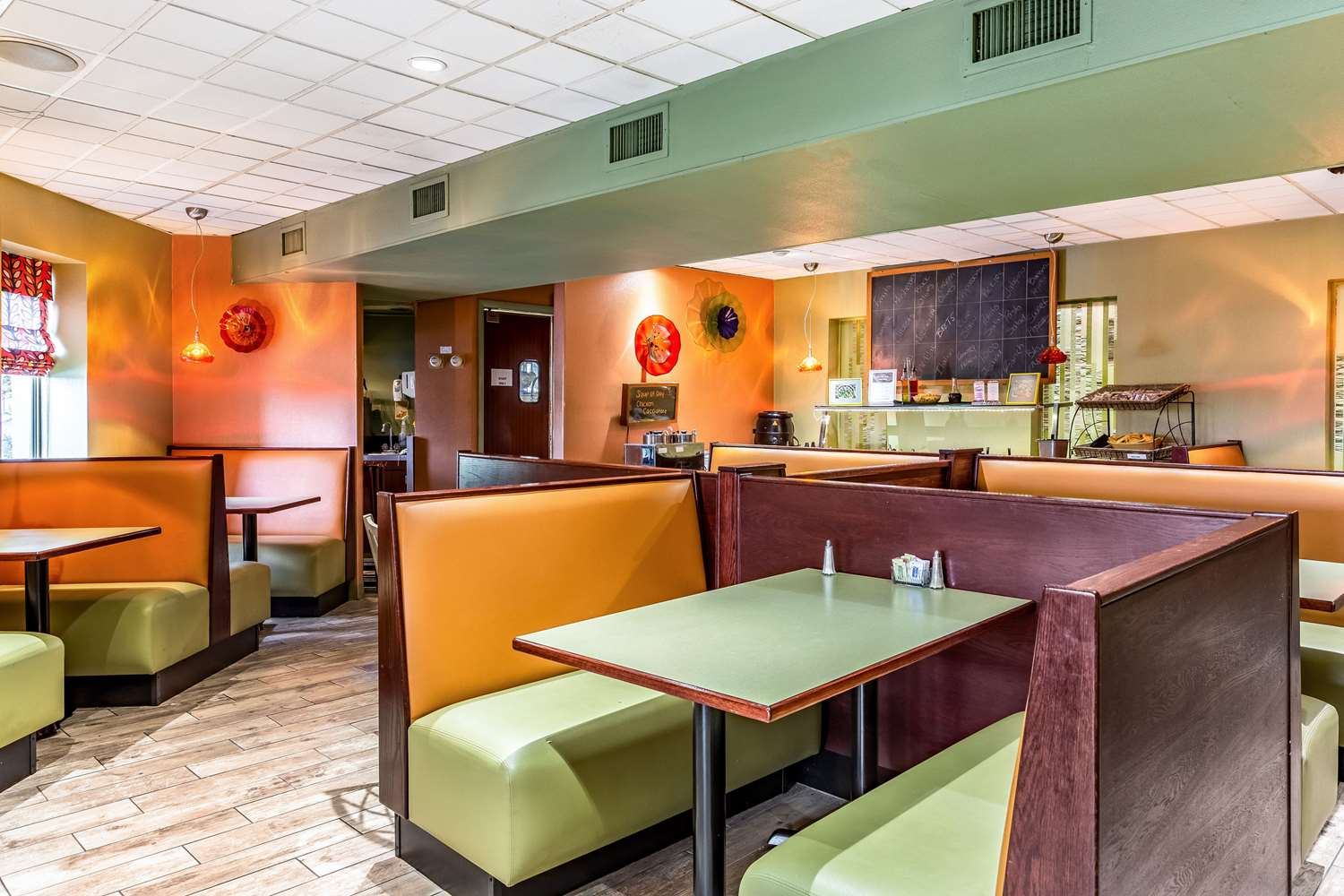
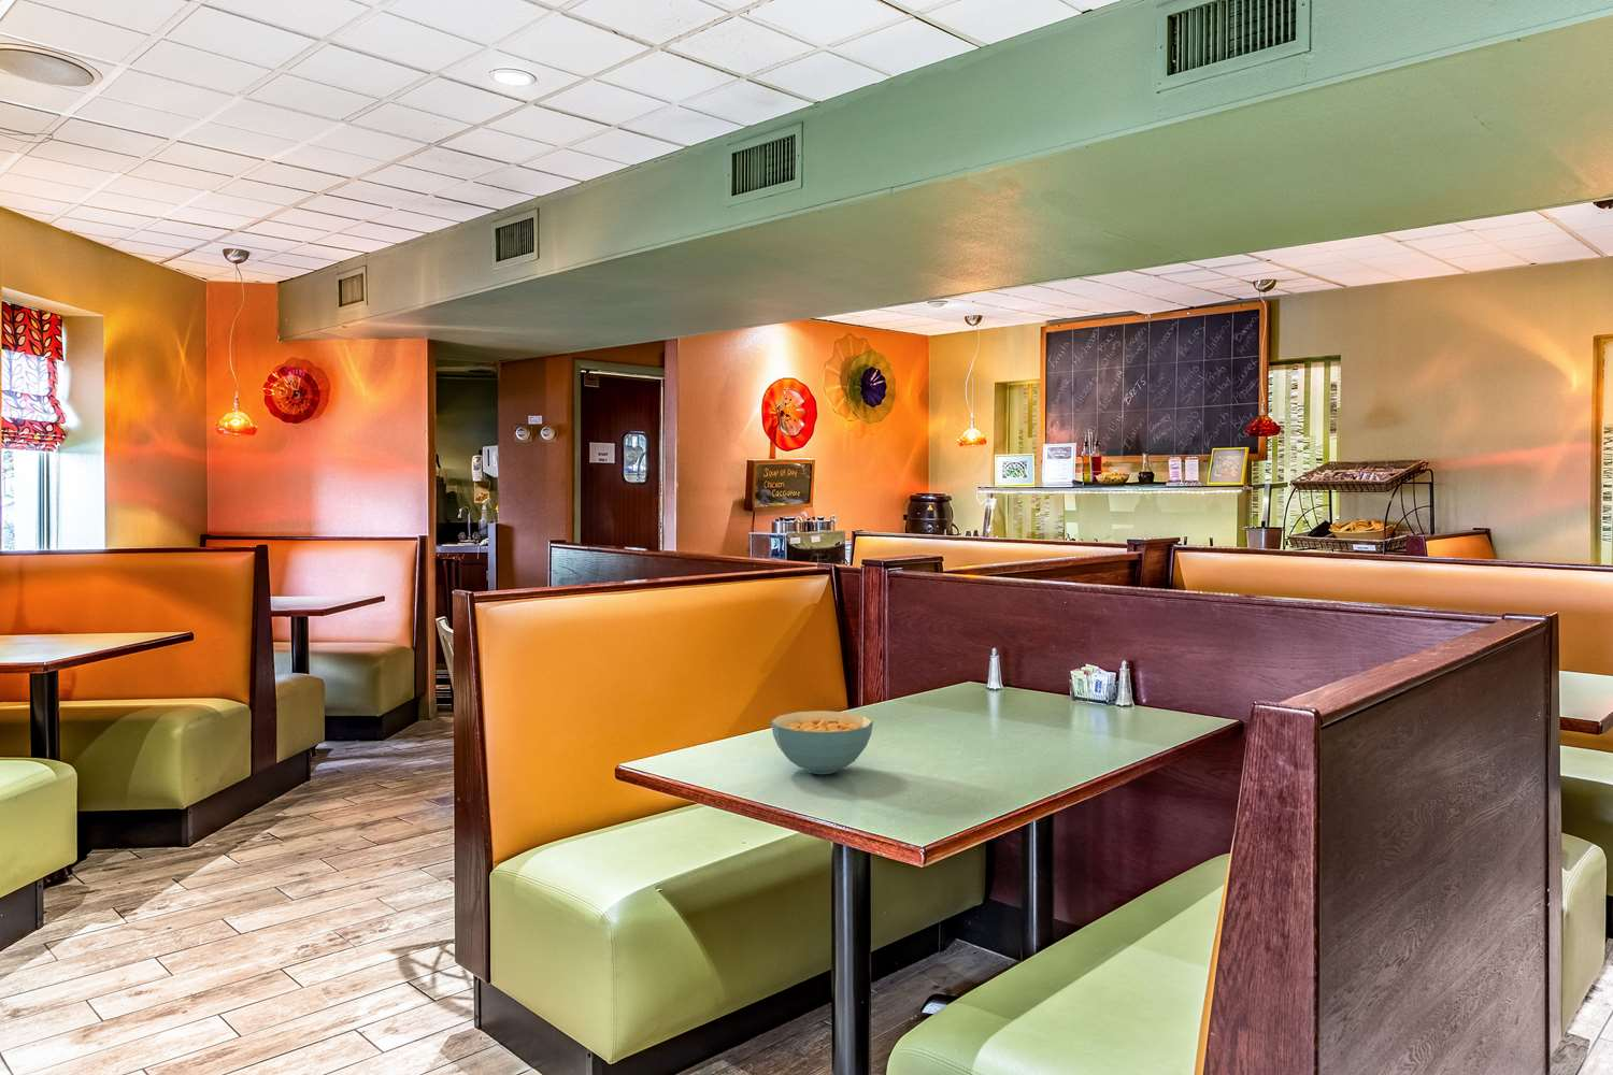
+ cereal bowl (822, 745)
